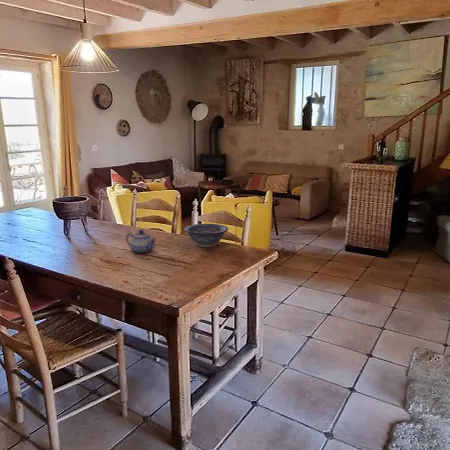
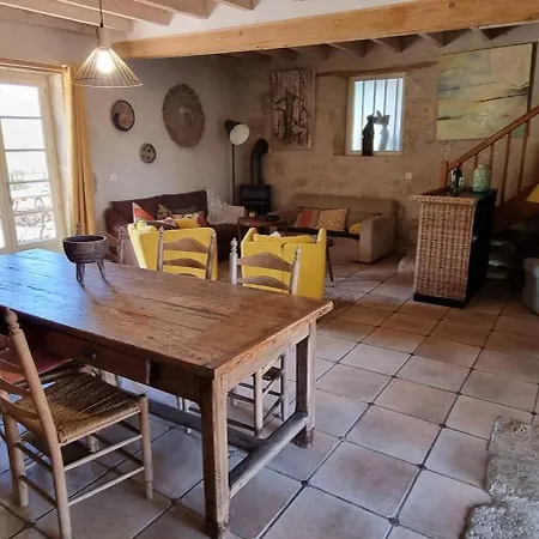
- teapot (140, 240)
- decorative bowl (206, 236)
